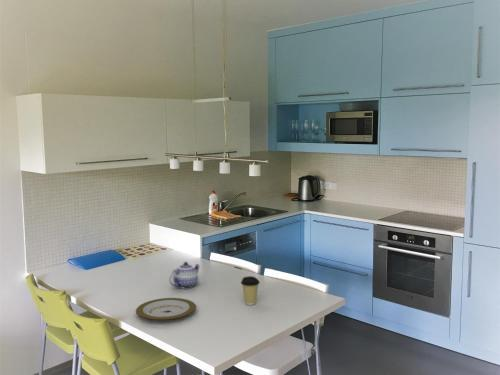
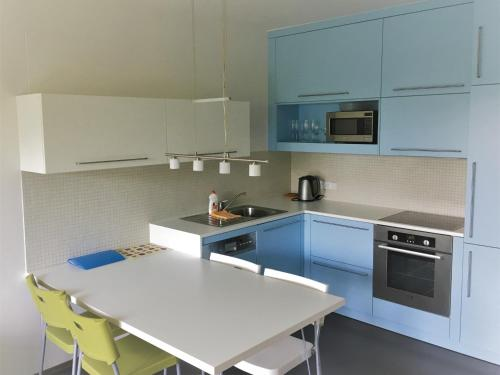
- coffee cup (250, 290)
- plate (166, 310)
- teapot (185, 274)
